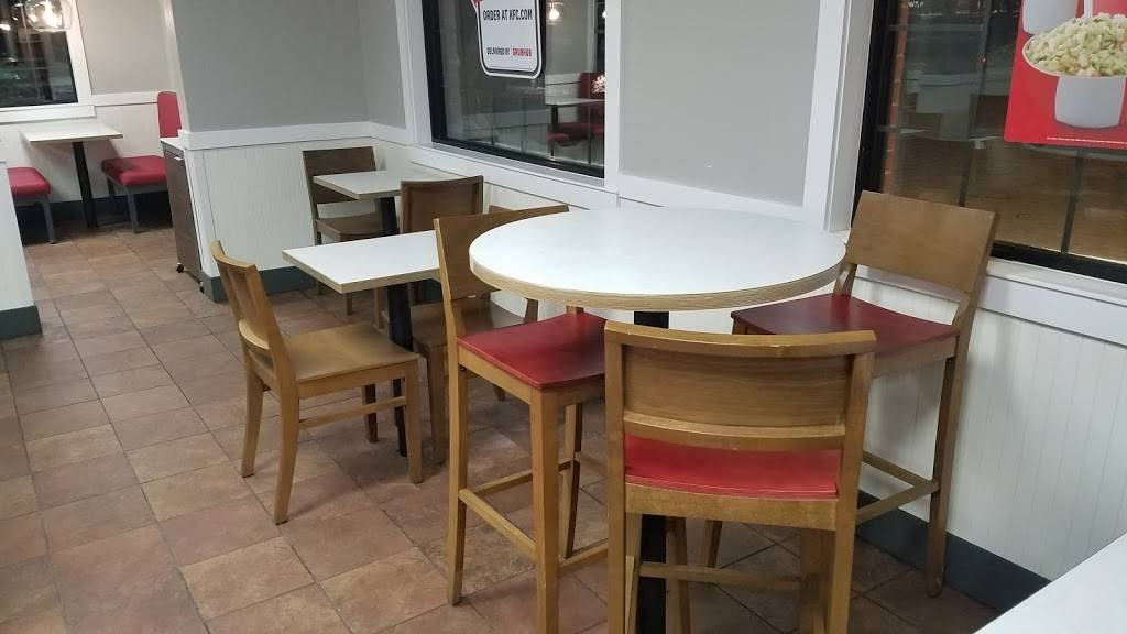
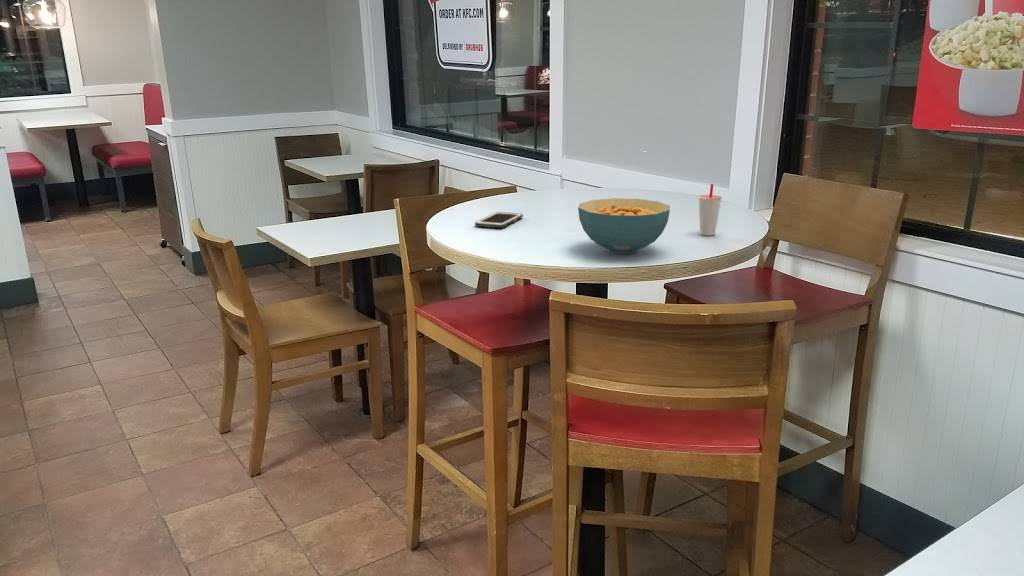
+ cereal bowl (623, 228)
+ cell phone (499, 219)
+ cup (709, 209)
